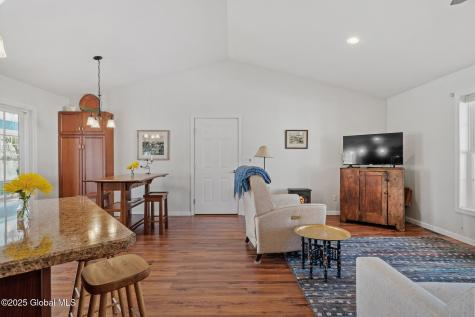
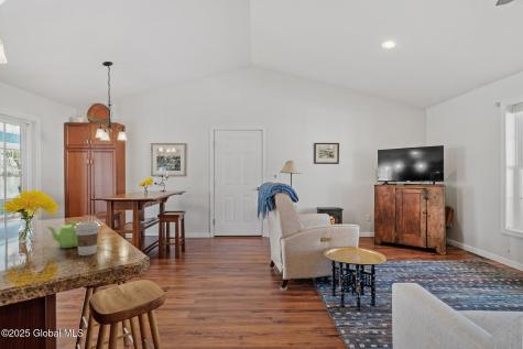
+ coffee cup (87, 238)
+ teapot (74, 233)
